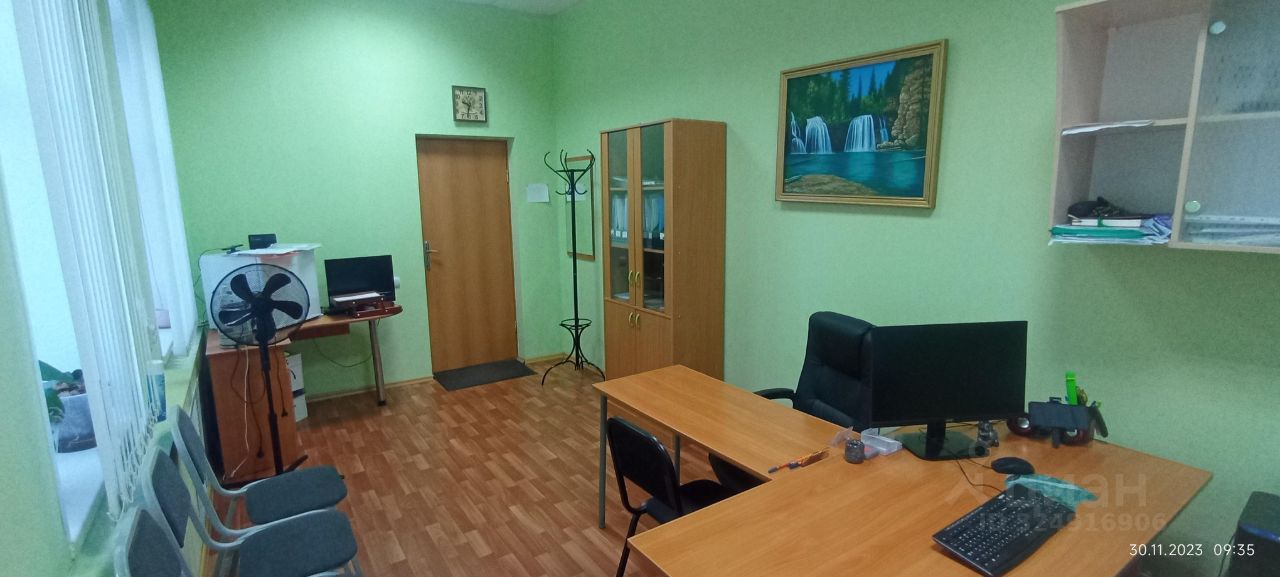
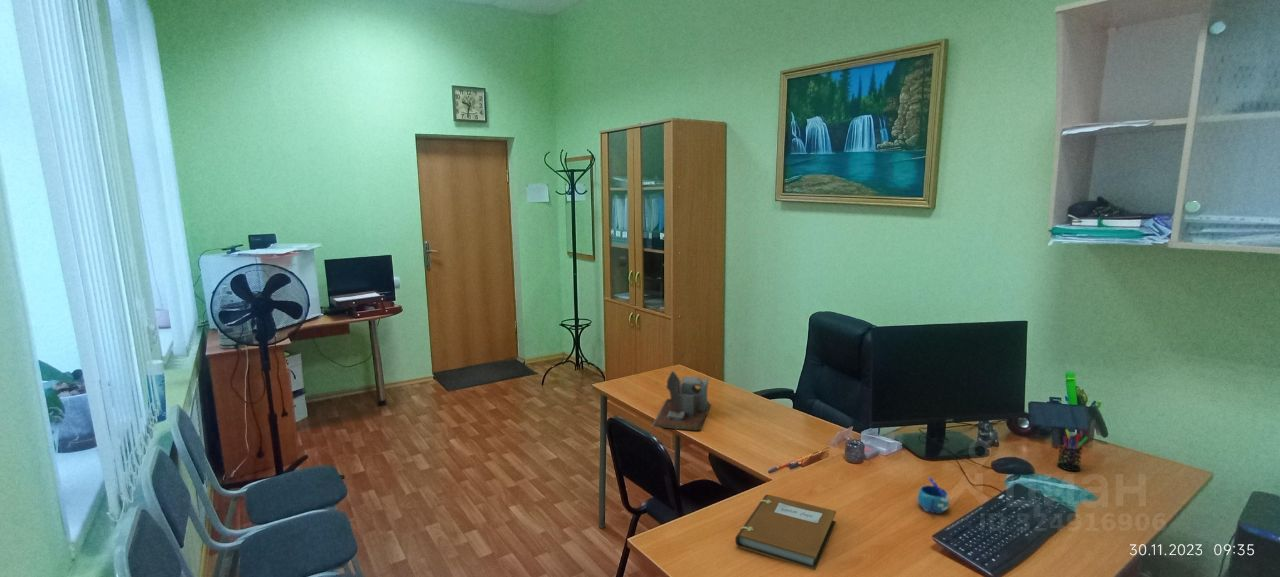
+ mug (933, 496)
+ desk organizer (682, 391)
+ notebook (787, 526)
+ pen holder (1073, 449)
